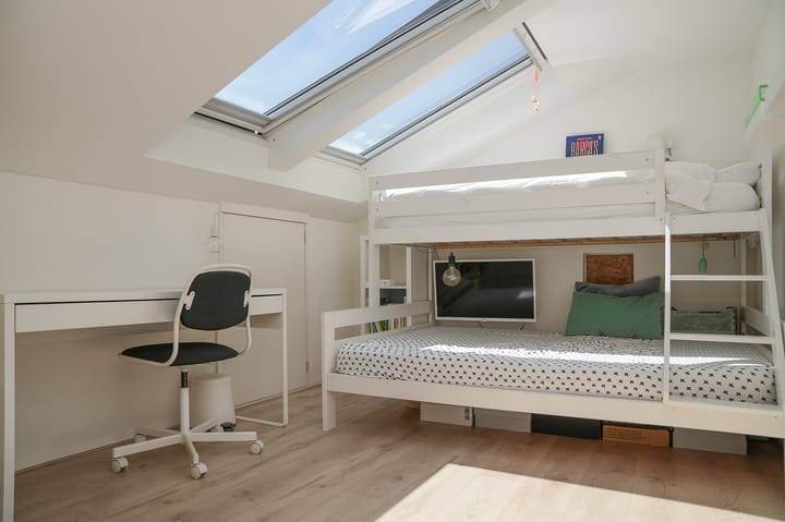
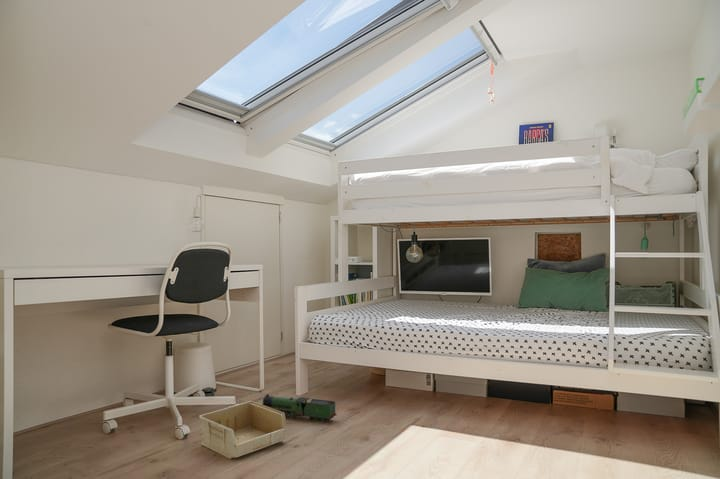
+ toy train (295, 407)
+ storage bin (243, 428)
